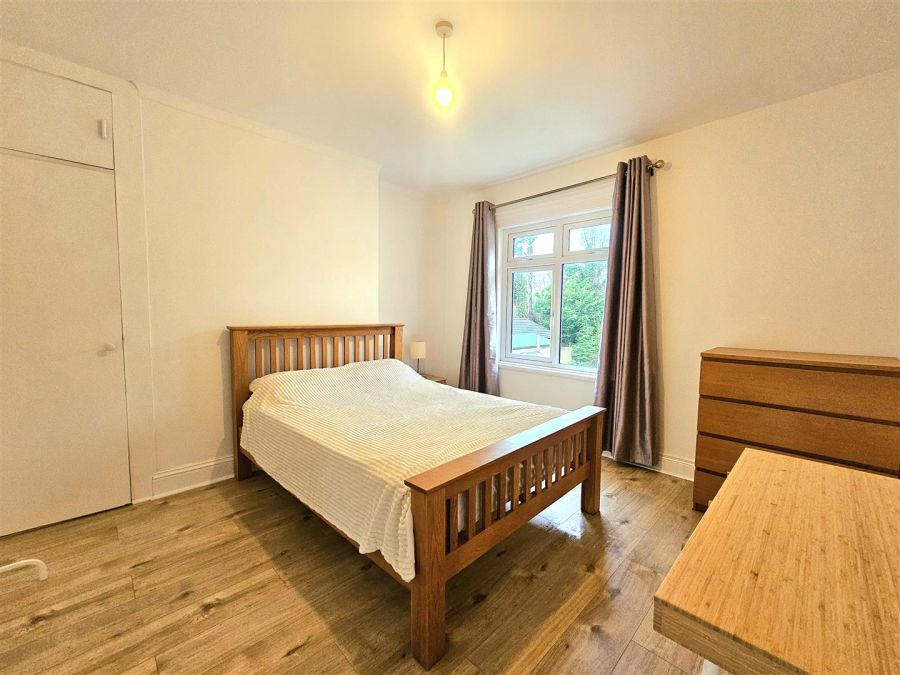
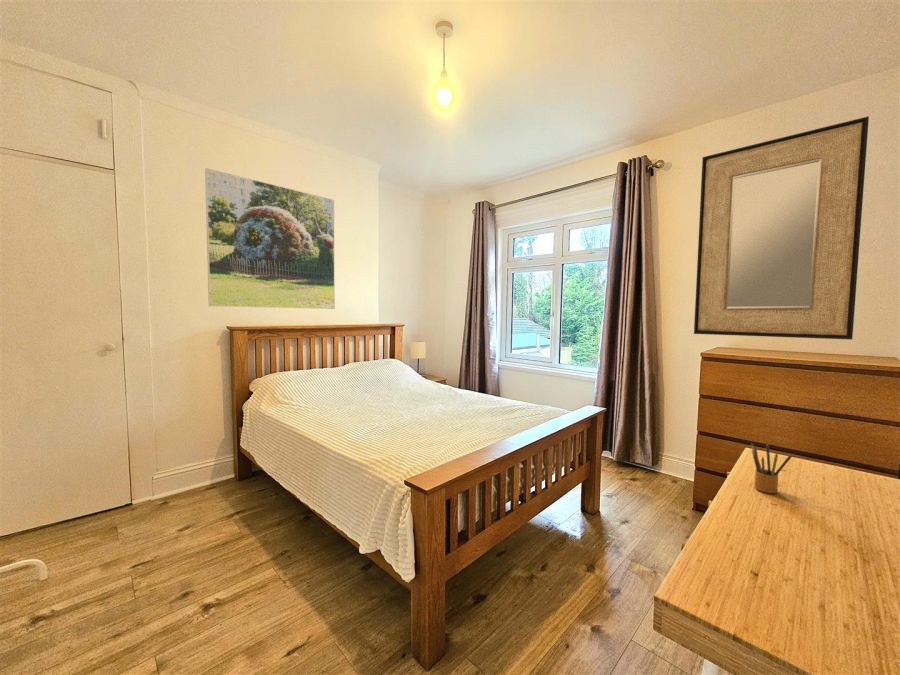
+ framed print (277, 247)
+ home mirror (770, 239)
+ pencil box (768, 468)
